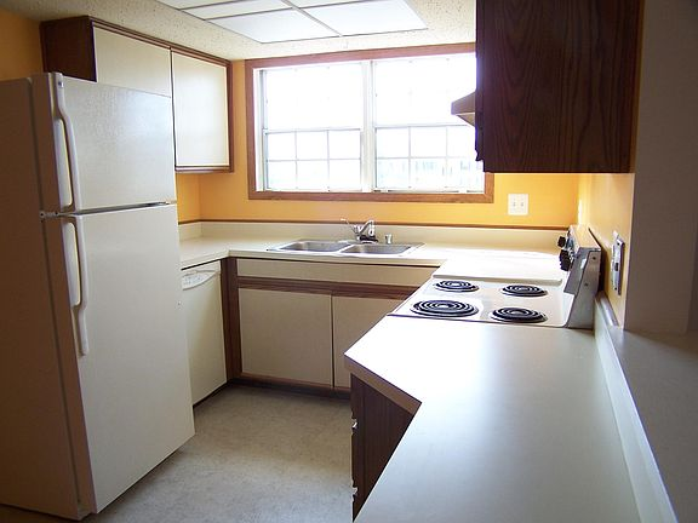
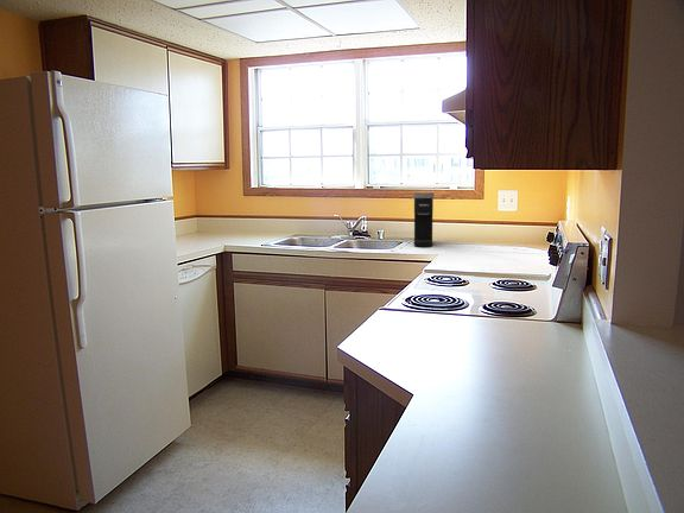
+ coffee maker (423, 218)
